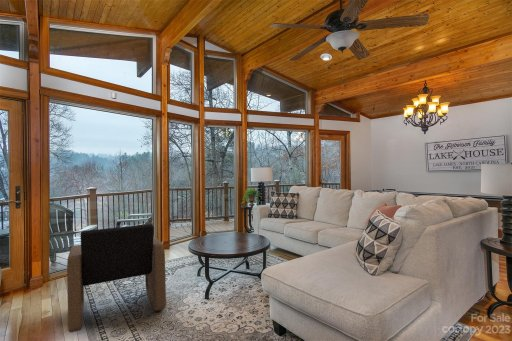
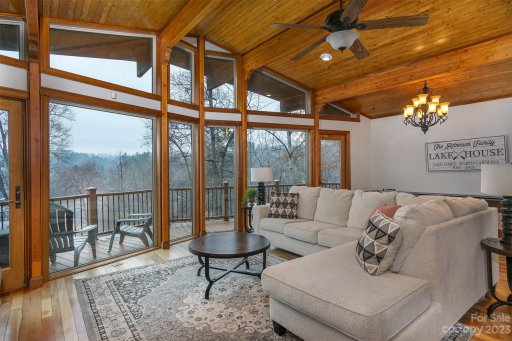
- armchair (117, 266)
